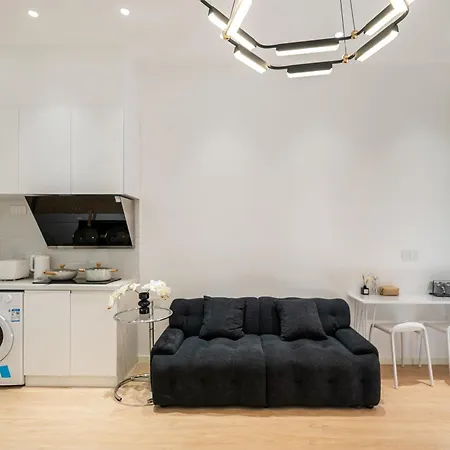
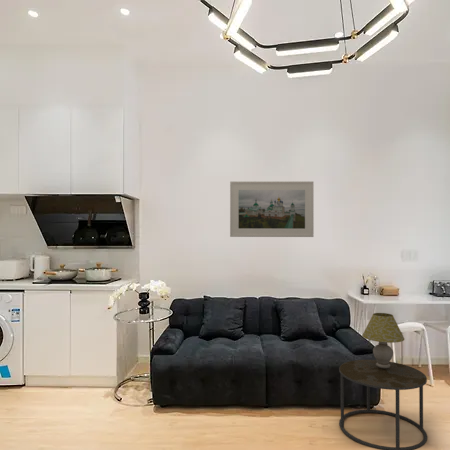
+ side table (380, 410)
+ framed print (271, 209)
+ table lamp (383, 340)
